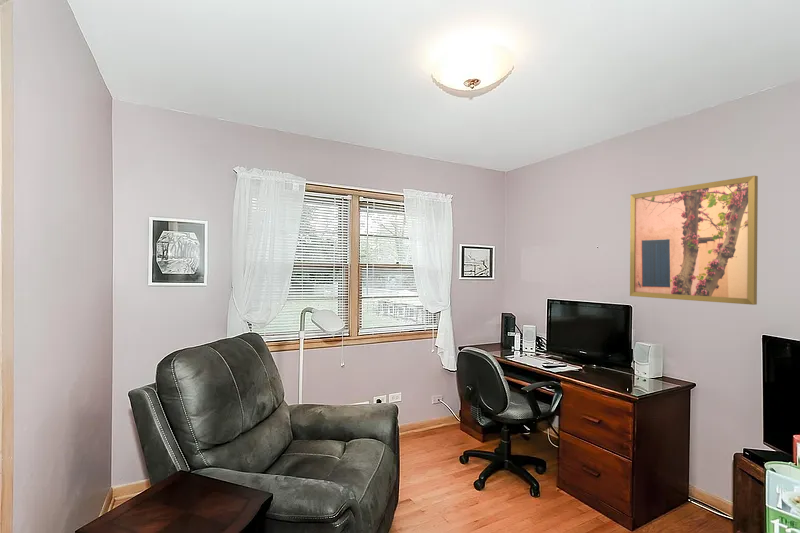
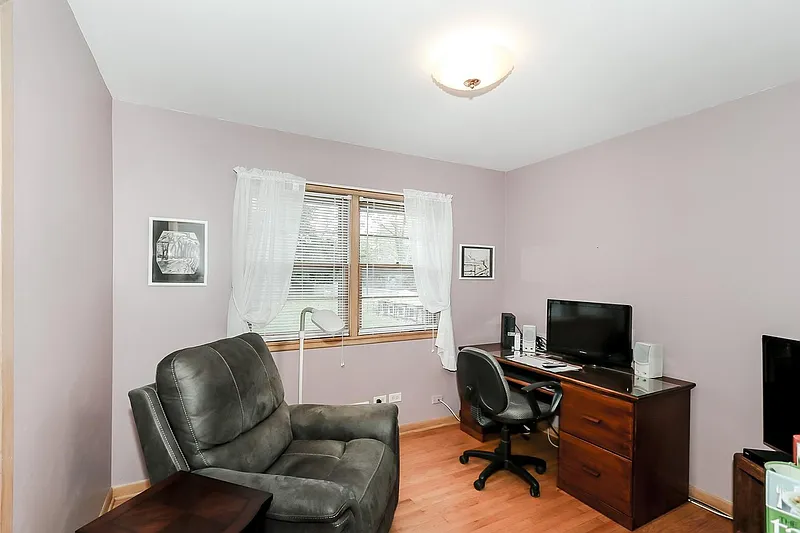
- wall art (686, 243)
